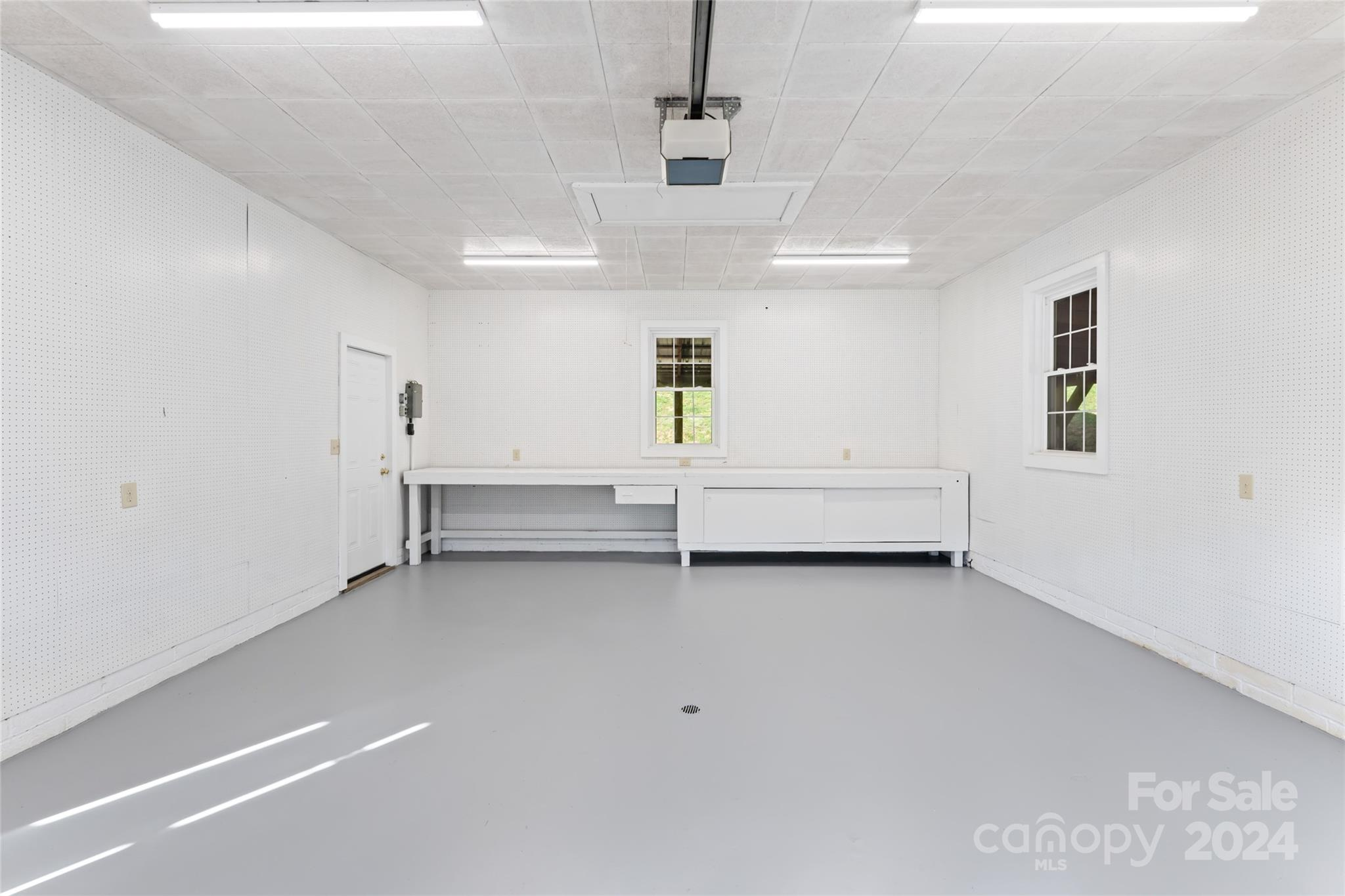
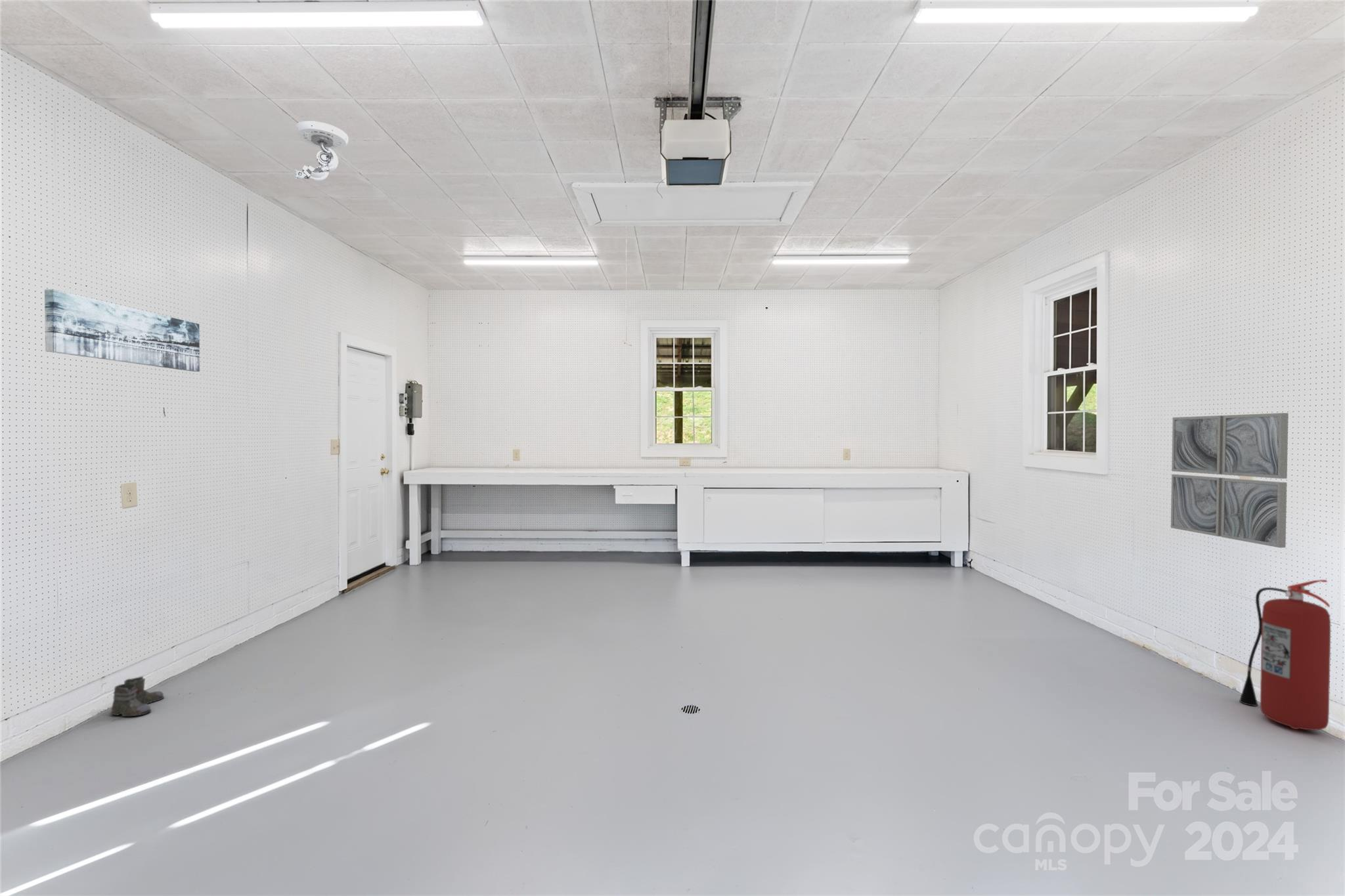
+ boots (137, 695)
+ fire extinguisher (1283, 645)
+ security camera (322, 156)
+ wall art (1224, 478)
+ wall art (132, 335)
